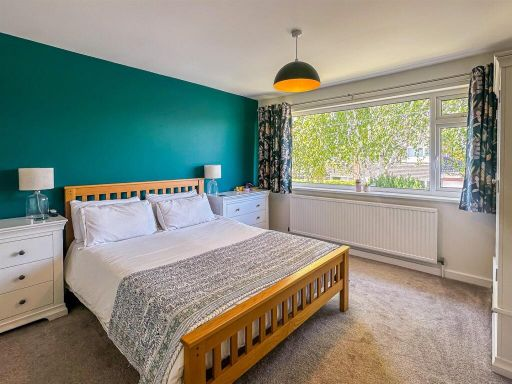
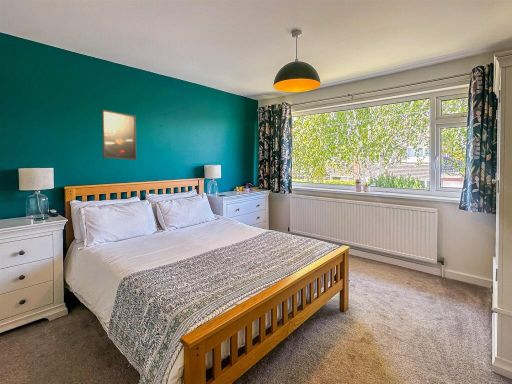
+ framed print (119, 136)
